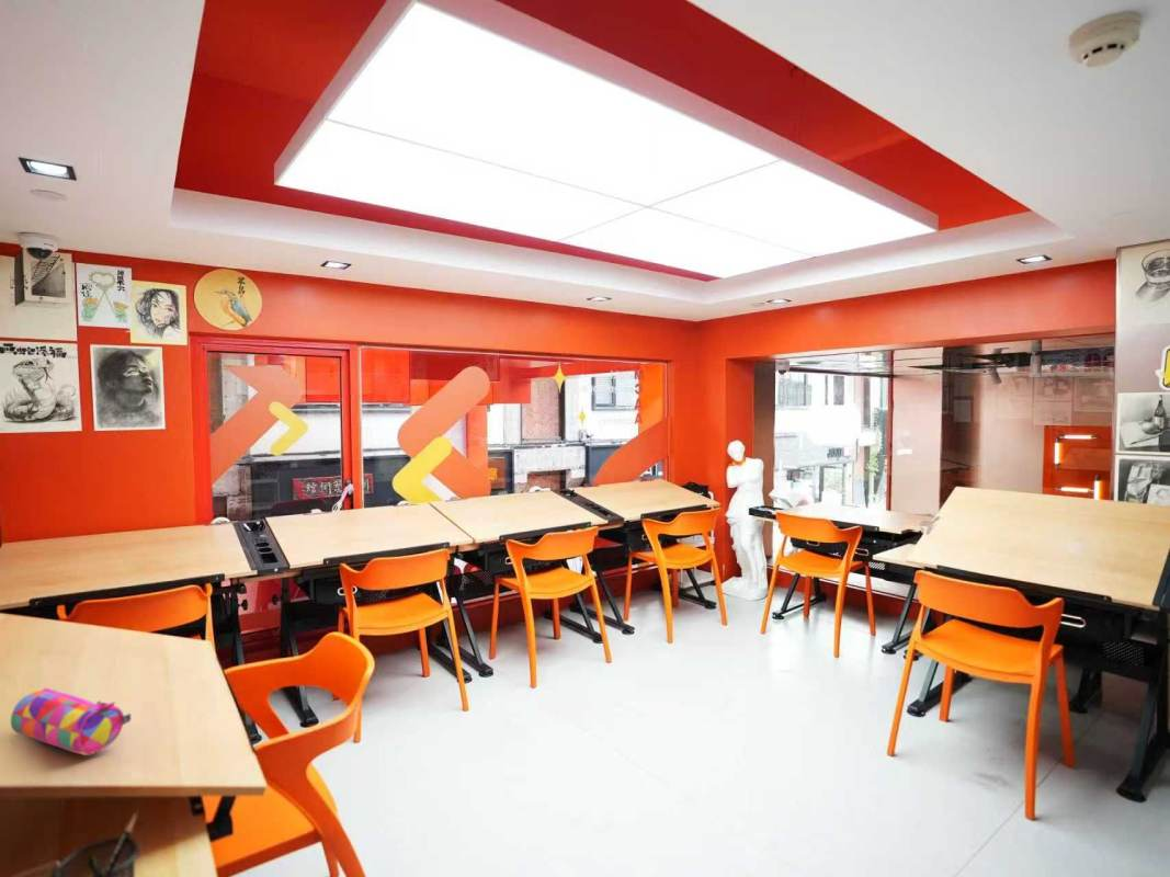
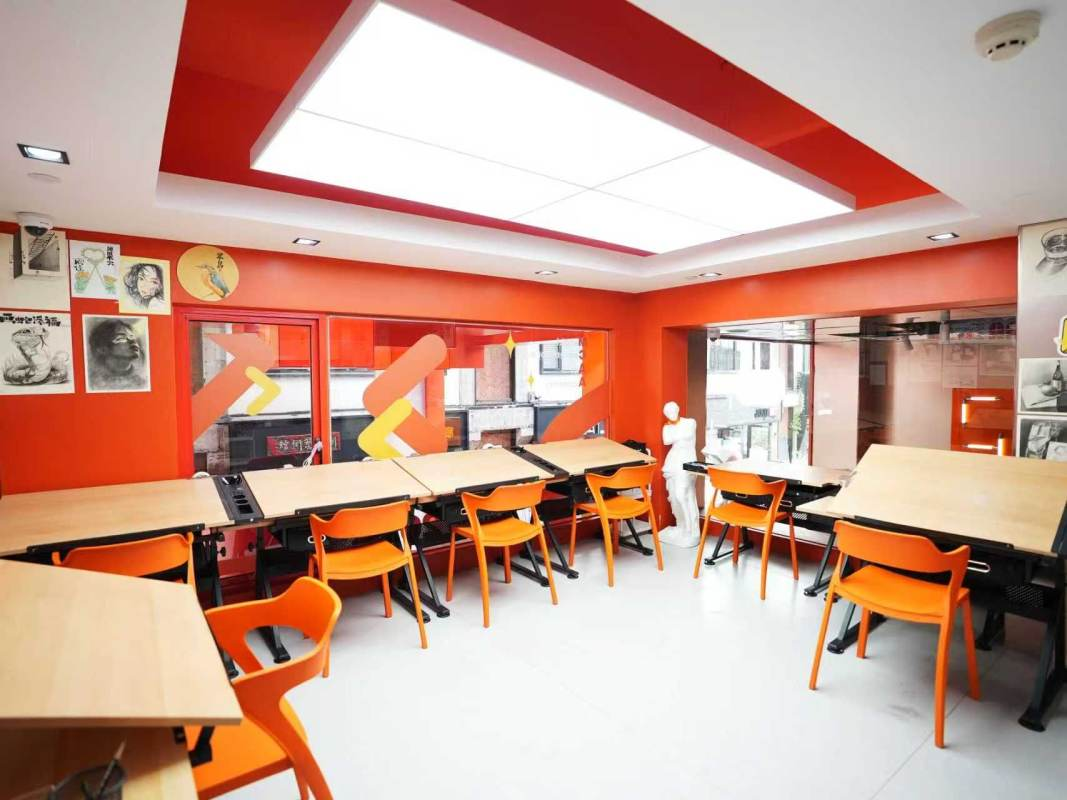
- pencil case (69, 718)
